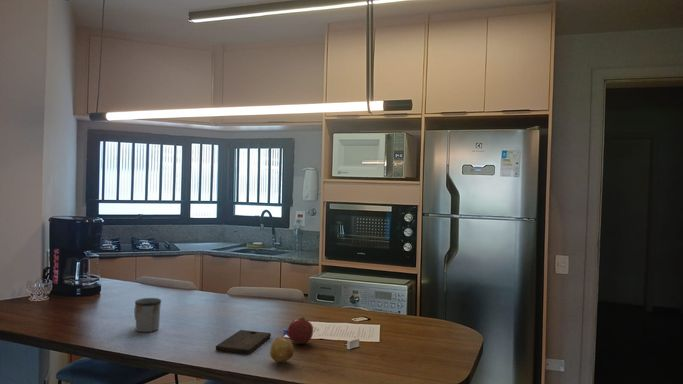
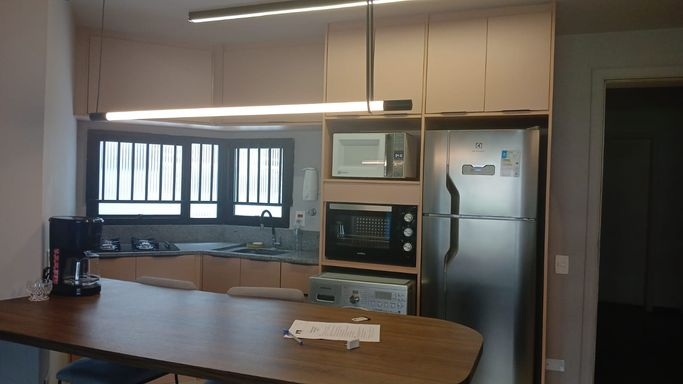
- fruit (300, 330)
- mug (146, 314)
- fruit (281, 350)
- cutting board (244, 341)
